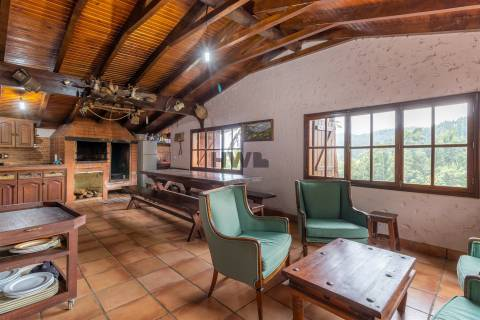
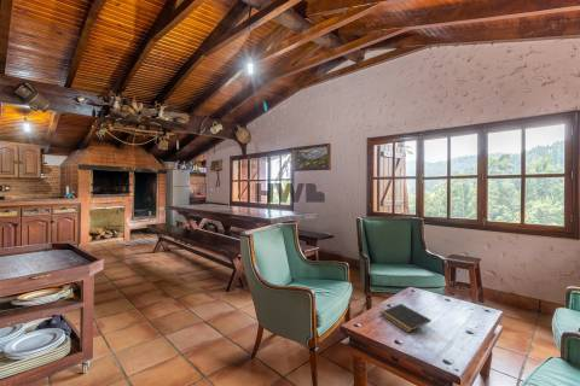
+ notepad (404, 316)
